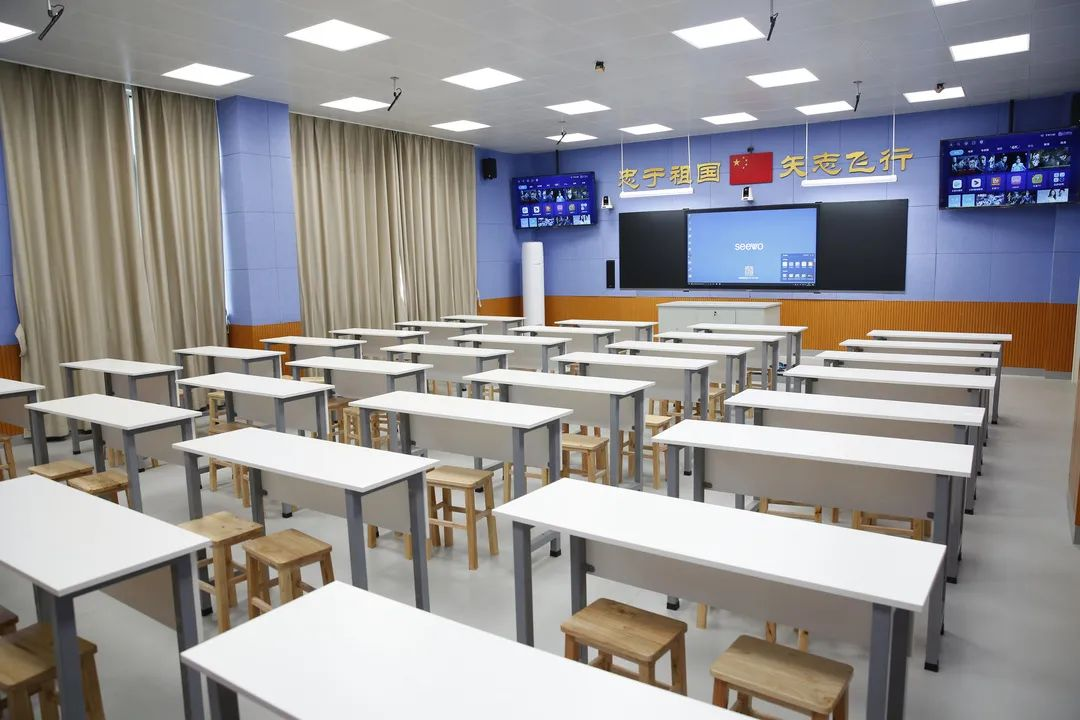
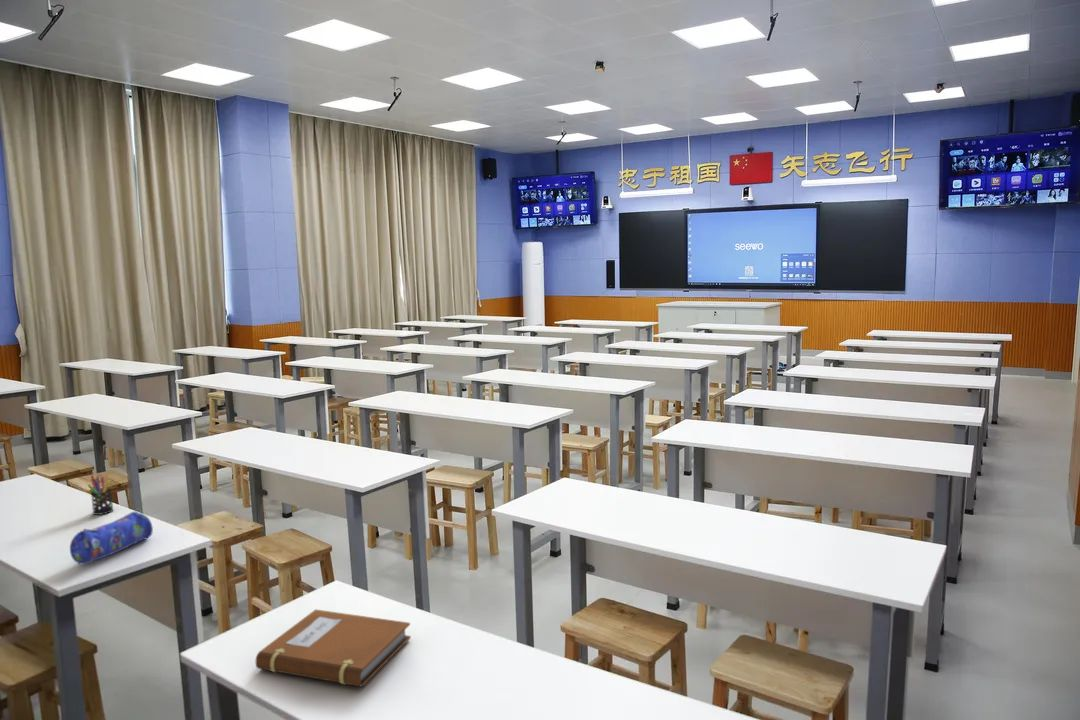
+ notebook (332, 645)
+ pen holder (98, 494)
+ pencil case (112, 535)
